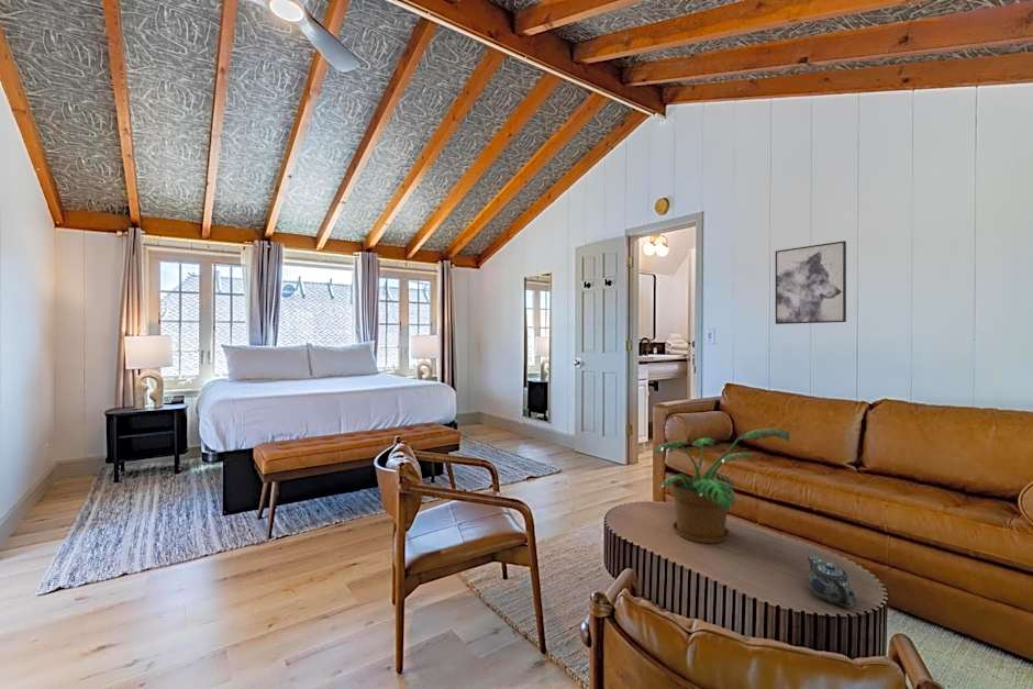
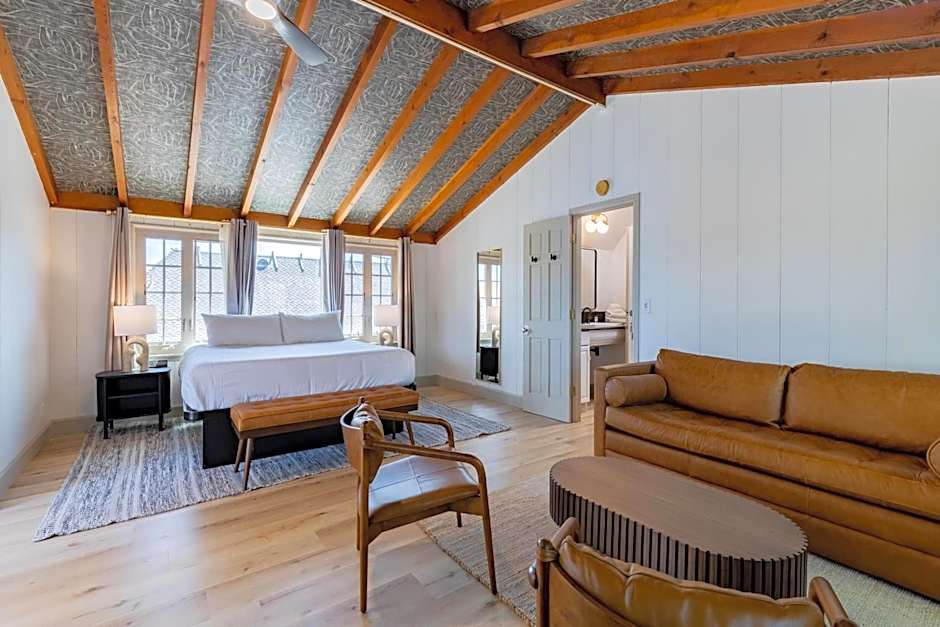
- chinaware (830, 580)
- wall art (809, 285)
- potted plant (718, 484)
